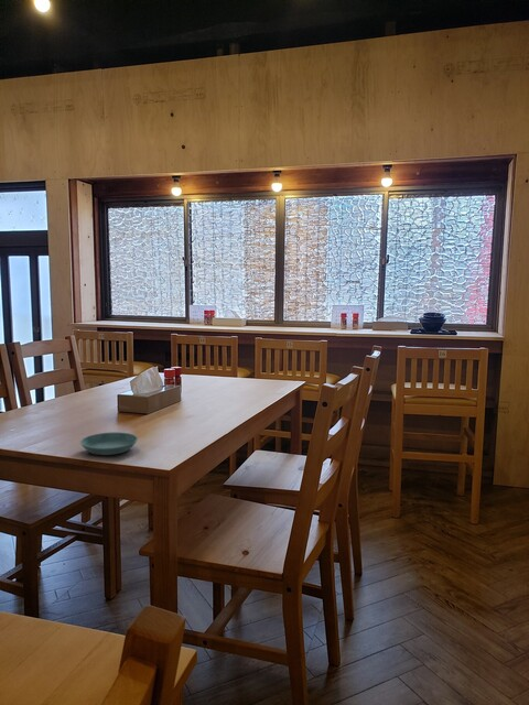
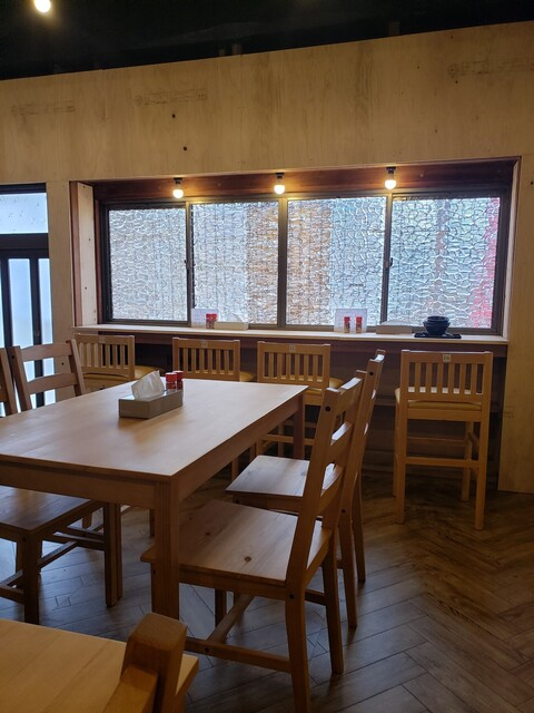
- saucer (109, 444)
